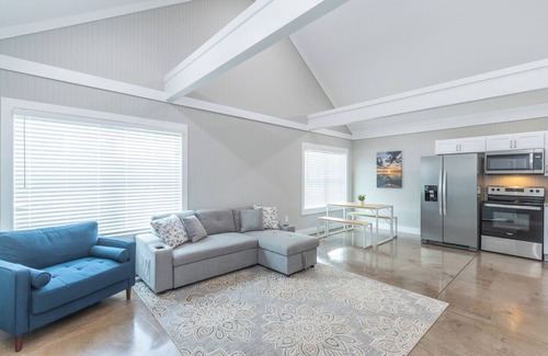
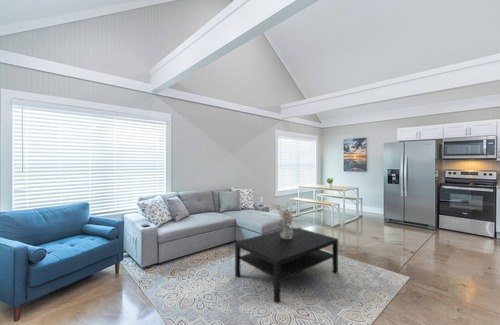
+ potted plant (285, 220)
+ coffee table (287, 256)
